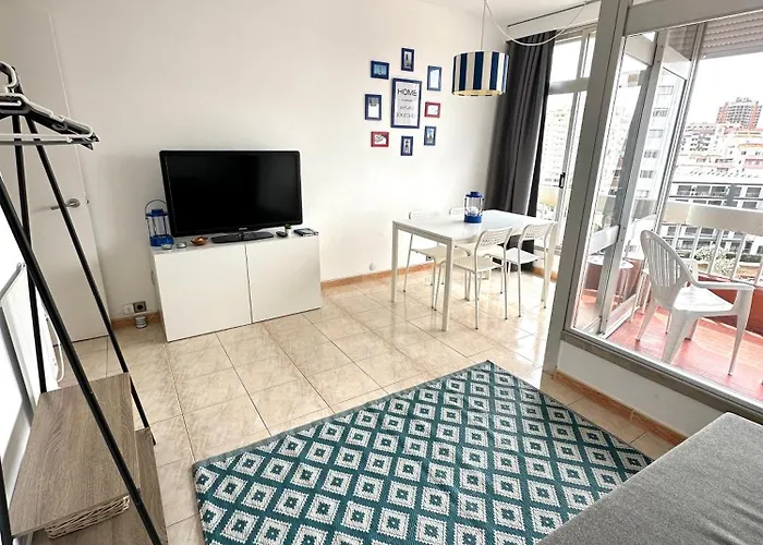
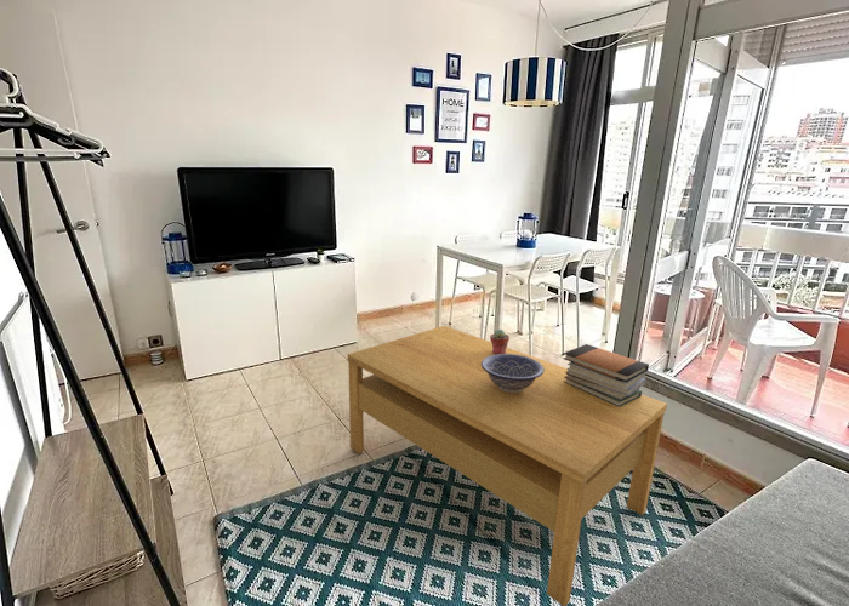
+ book stack (604, 373)
+ coffee table (488, 428)
+ potted succulent (498, 339)
+ decorative bowl (511, 376)
